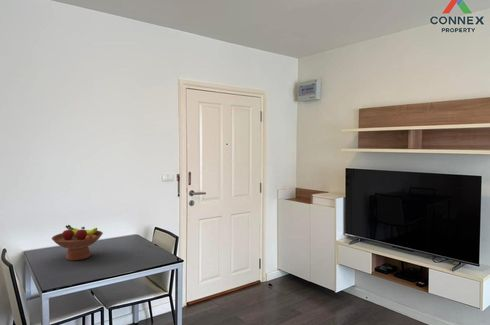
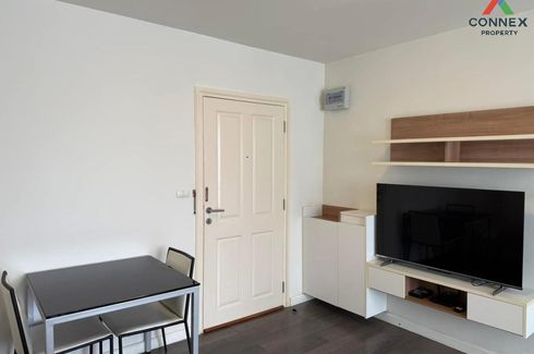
- fruit bowl (78, 242)
